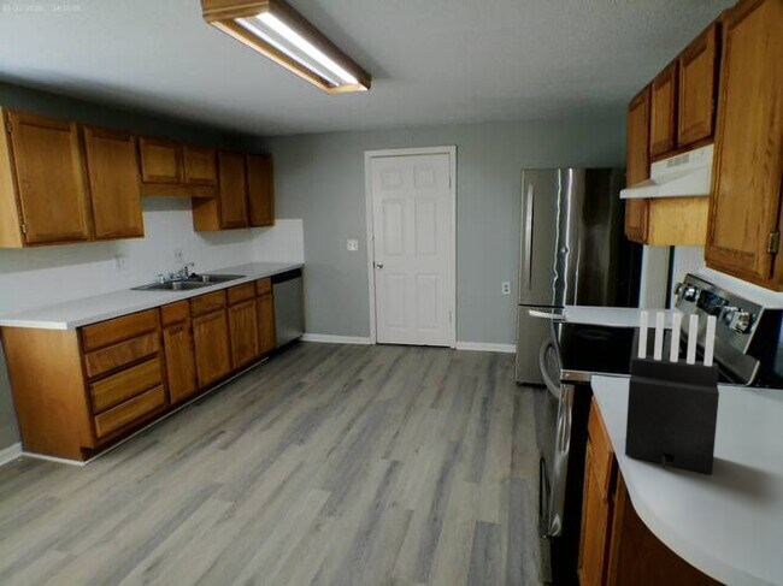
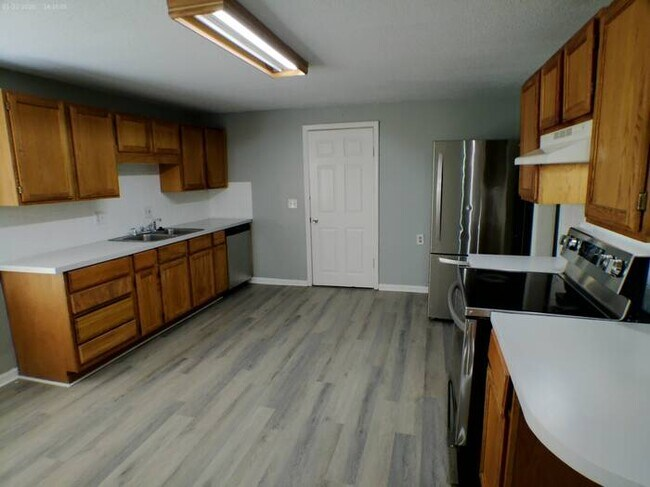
- knife block (671, 387)
